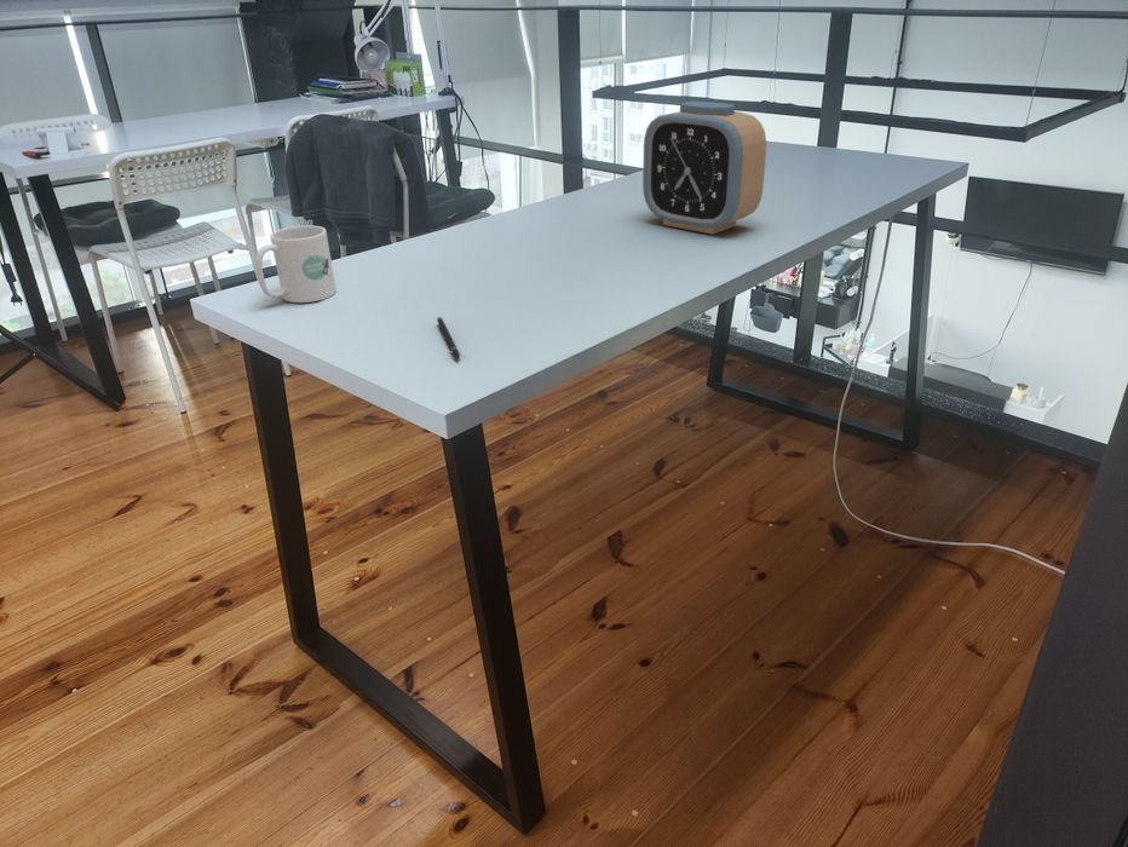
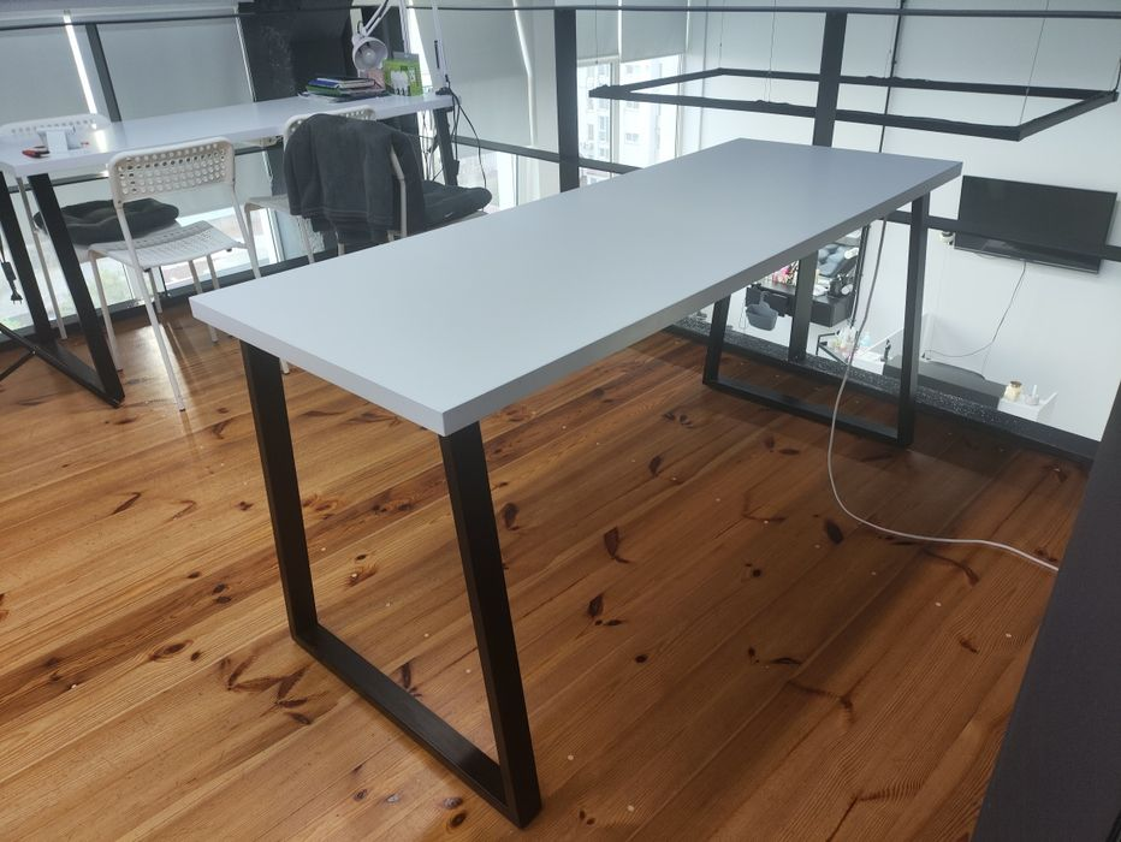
- alarm clock (701, 166)
- pen (448, 338)
- mug (293, 266)
